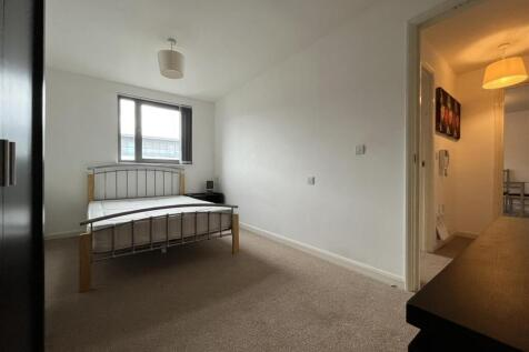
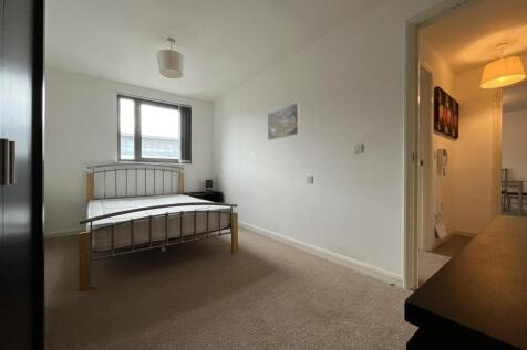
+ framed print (282, 123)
